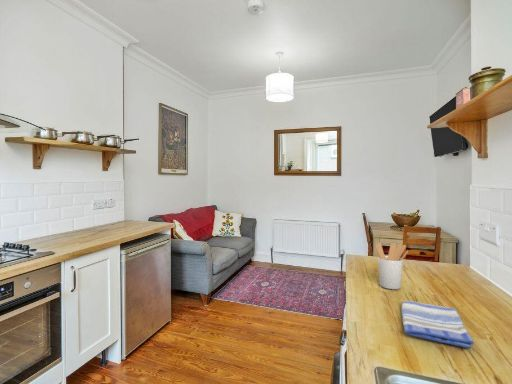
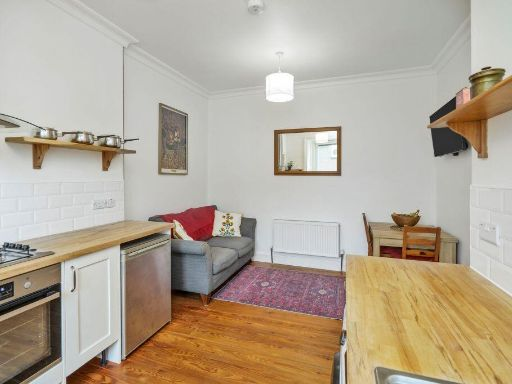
- dish towel (432, 320)
- utensil holder (392, 264)
